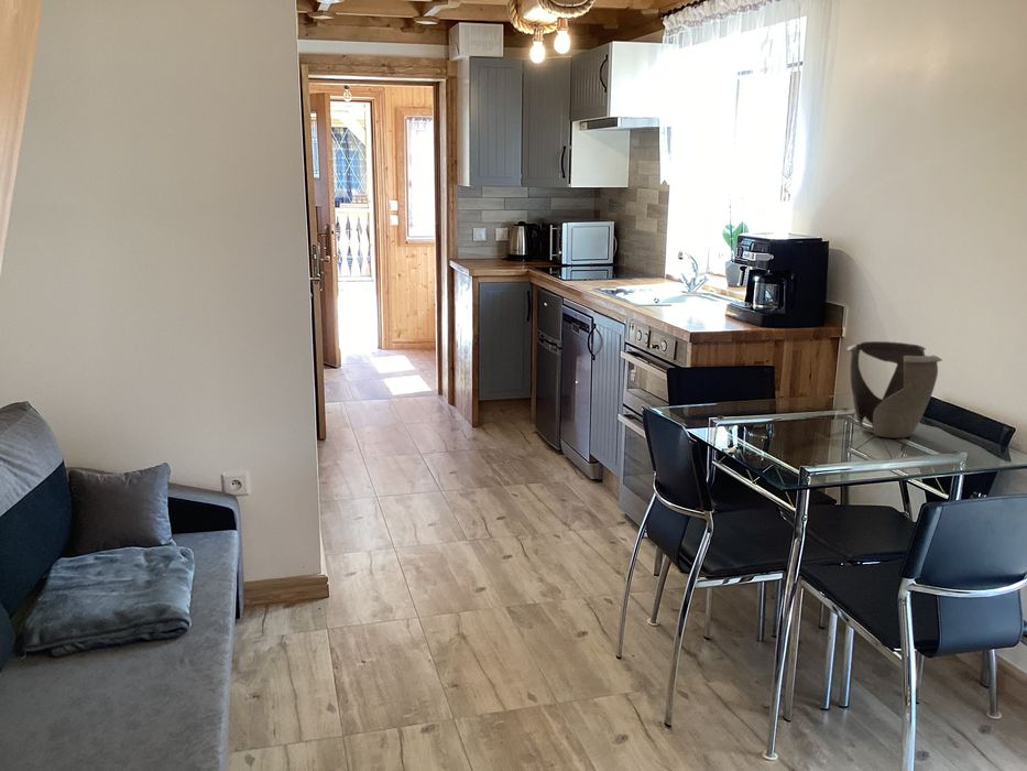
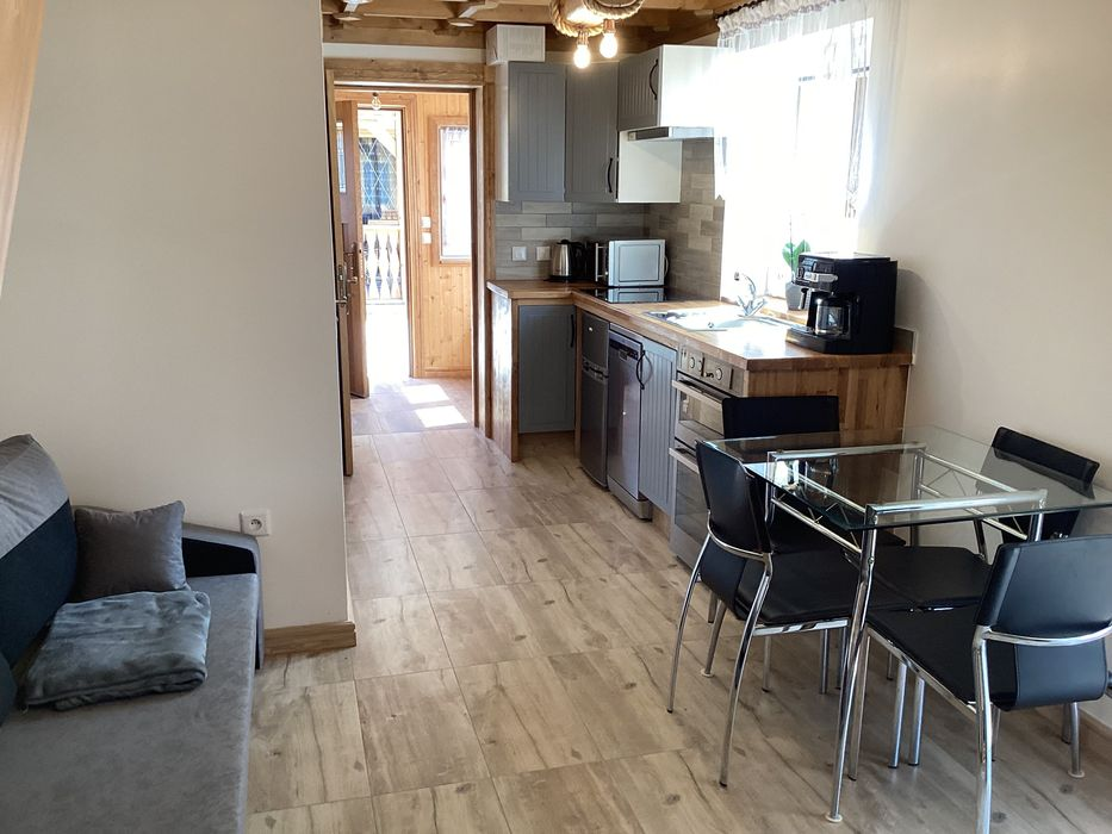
- decorative bowl (893, 389)
